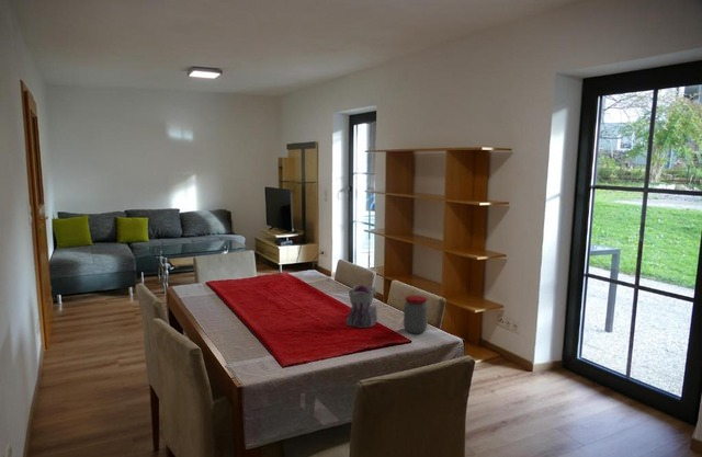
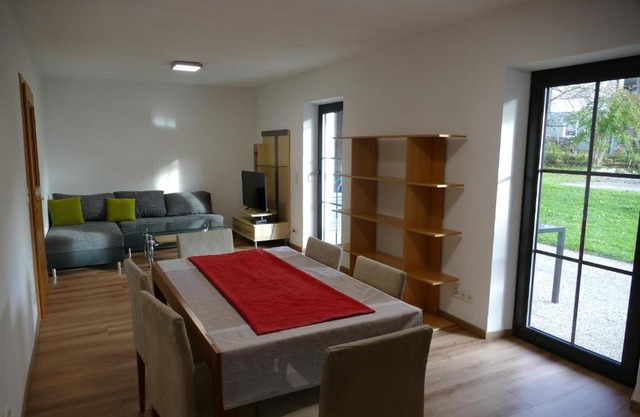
- teapot (360, 302)
- jar (415, 313)
